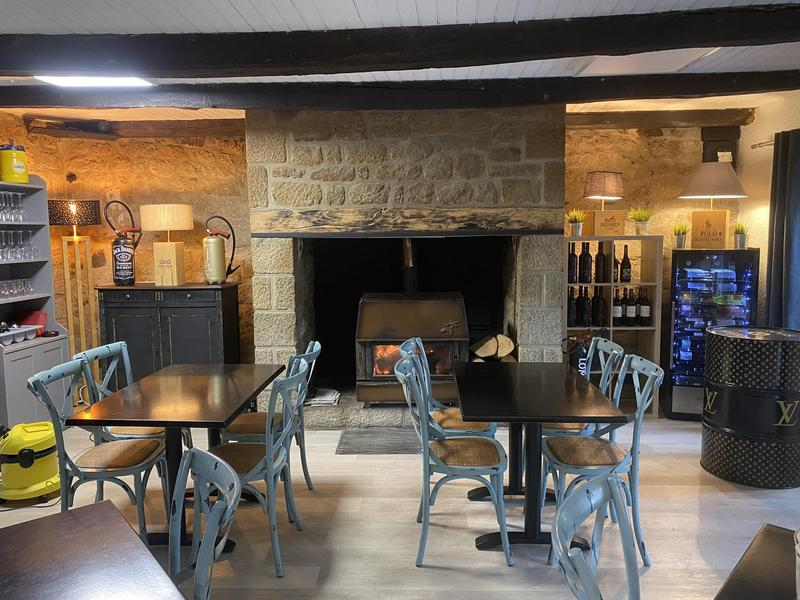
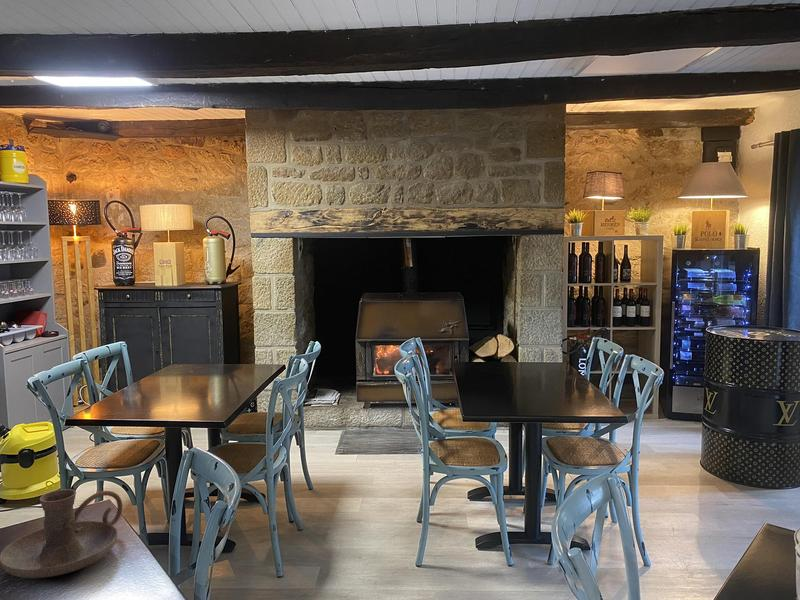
+ candle holder (70, 523)
